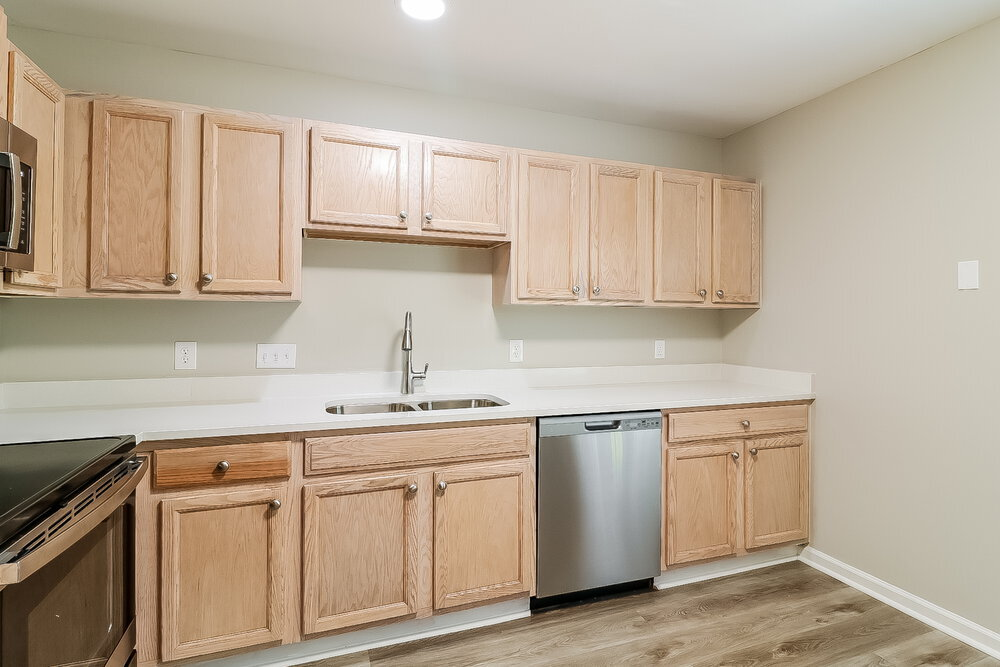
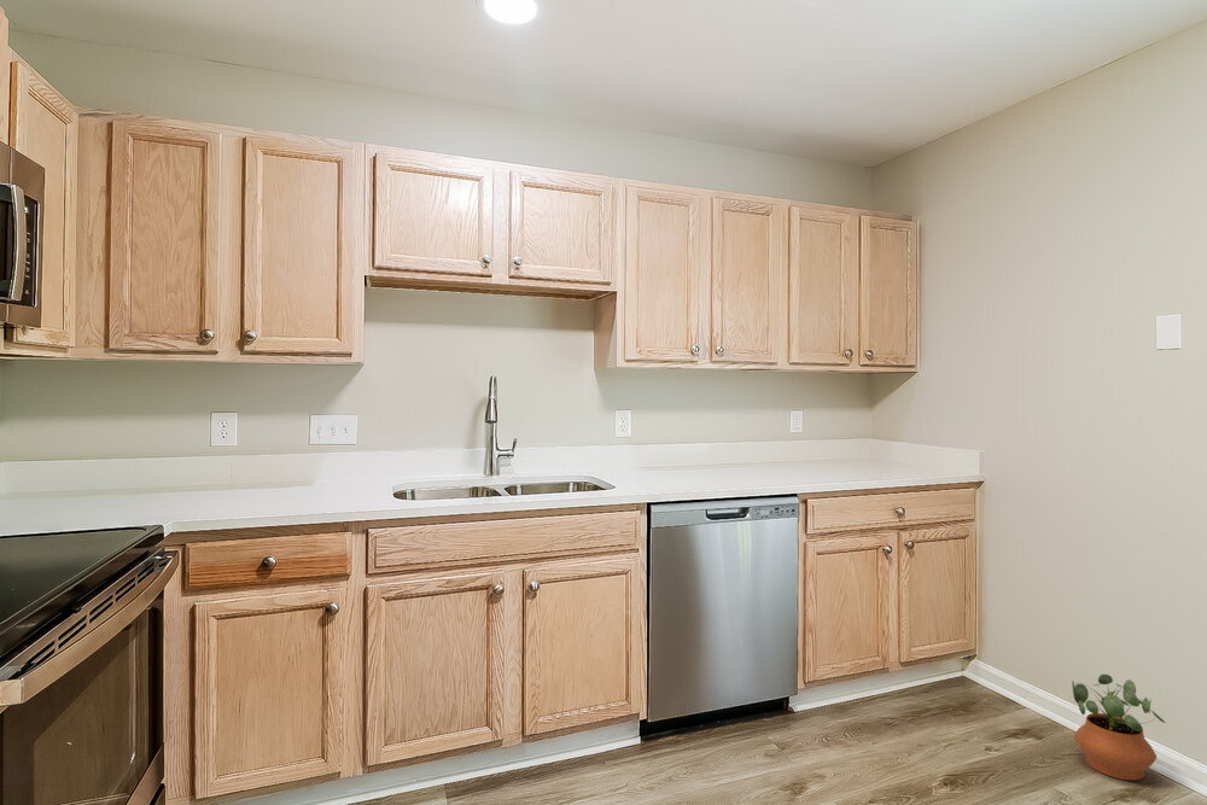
+ potted plant (1118, 722)
